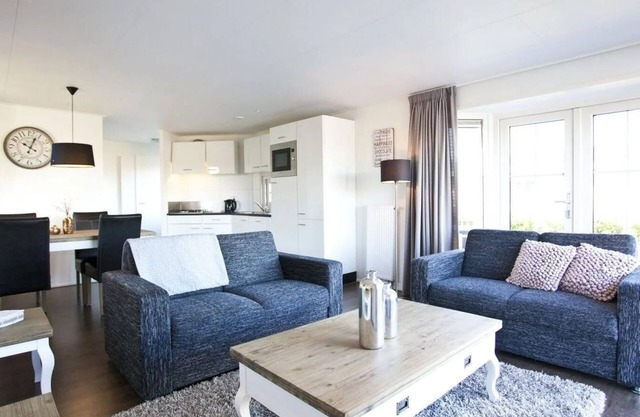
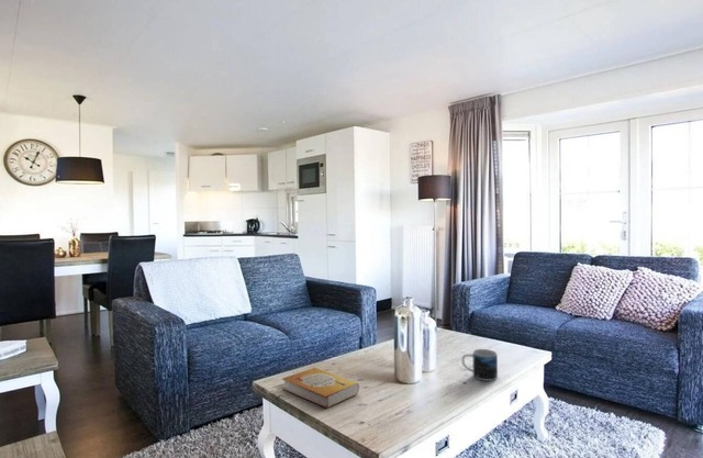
+ book (320, 386)
+ mug (479, 364)
